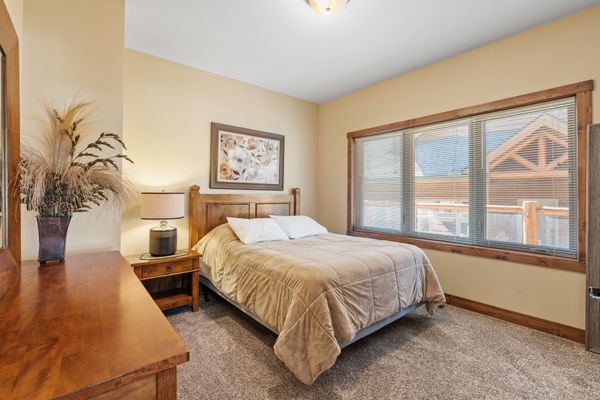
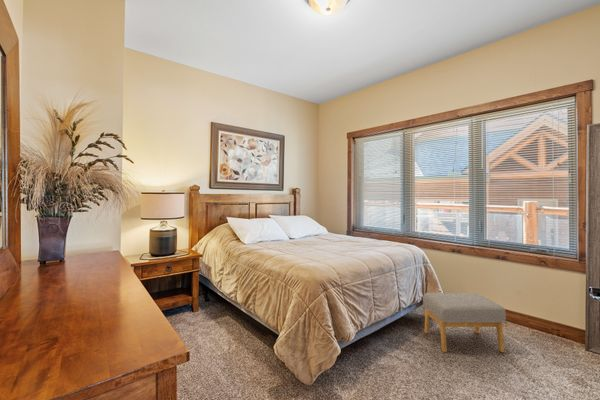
+ footstool (461, 319)
